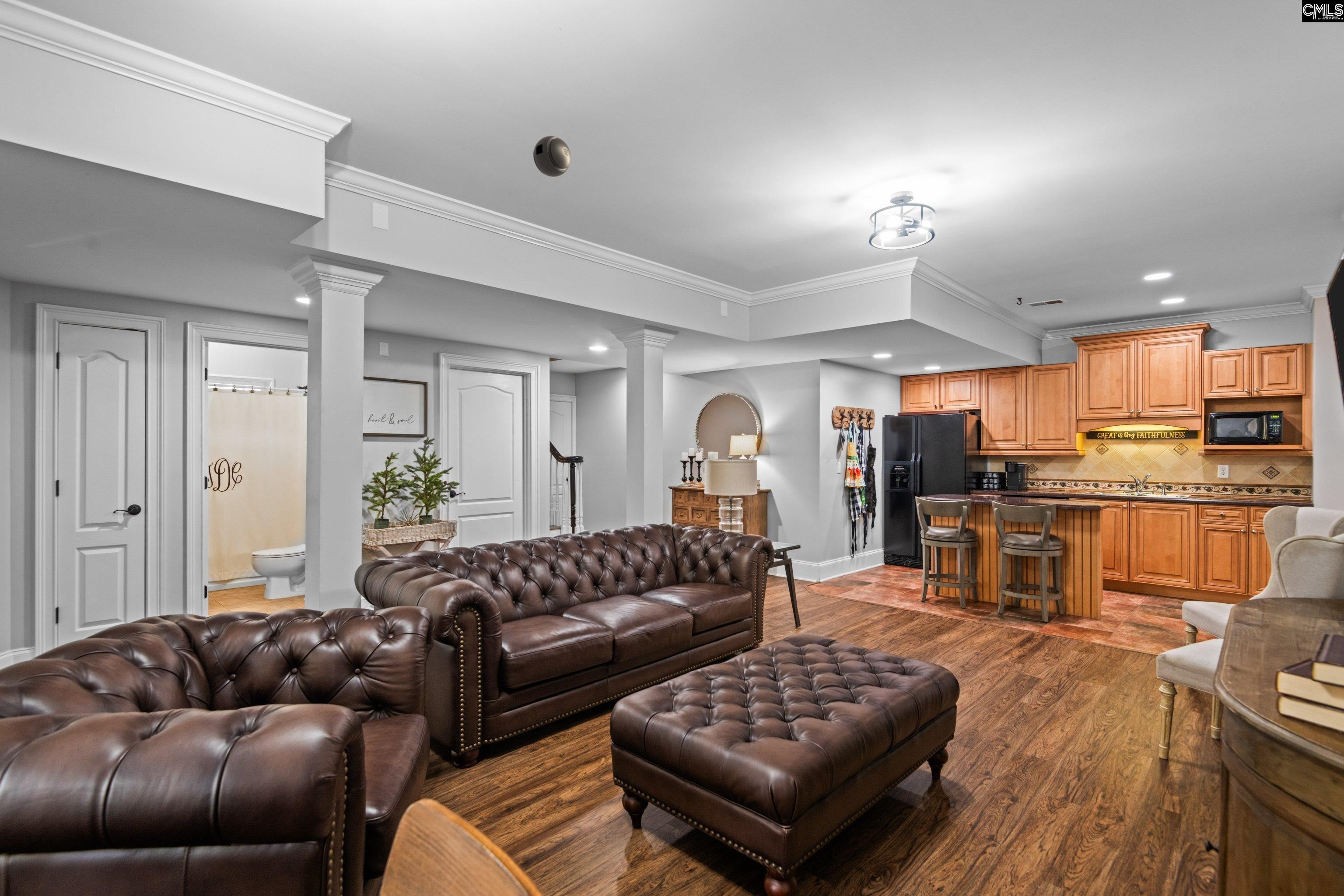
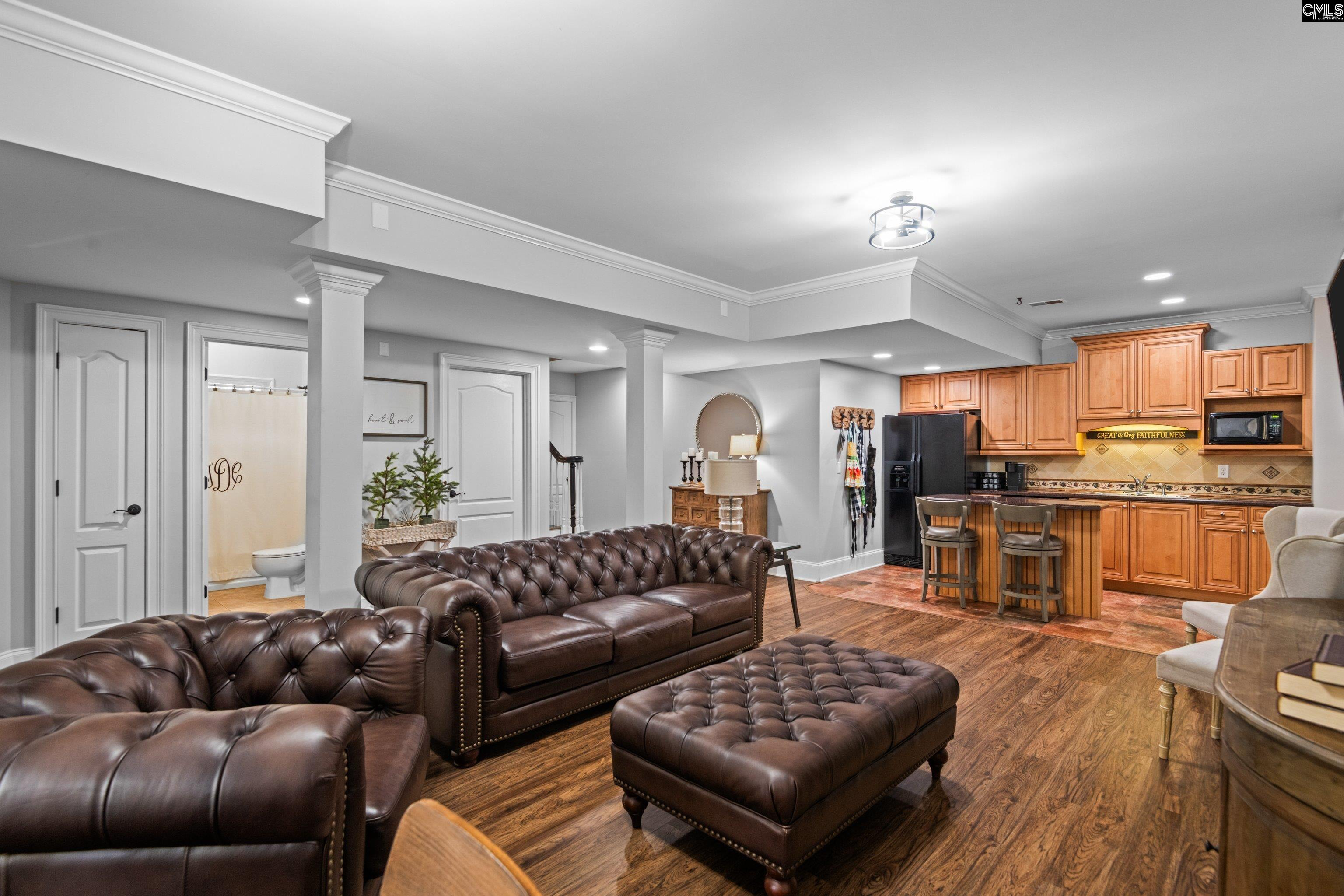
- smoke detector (552, 157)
